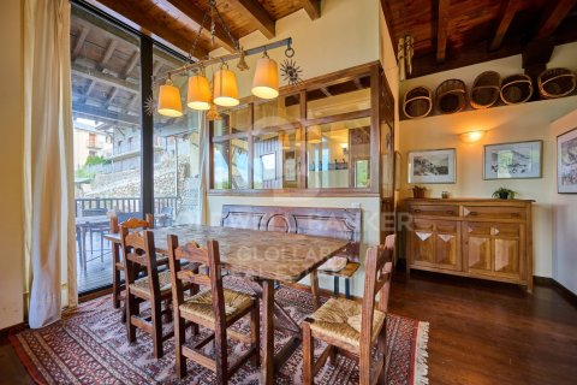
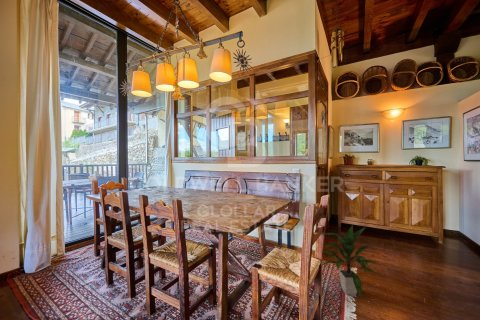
+ indoor plant (348, 259)
